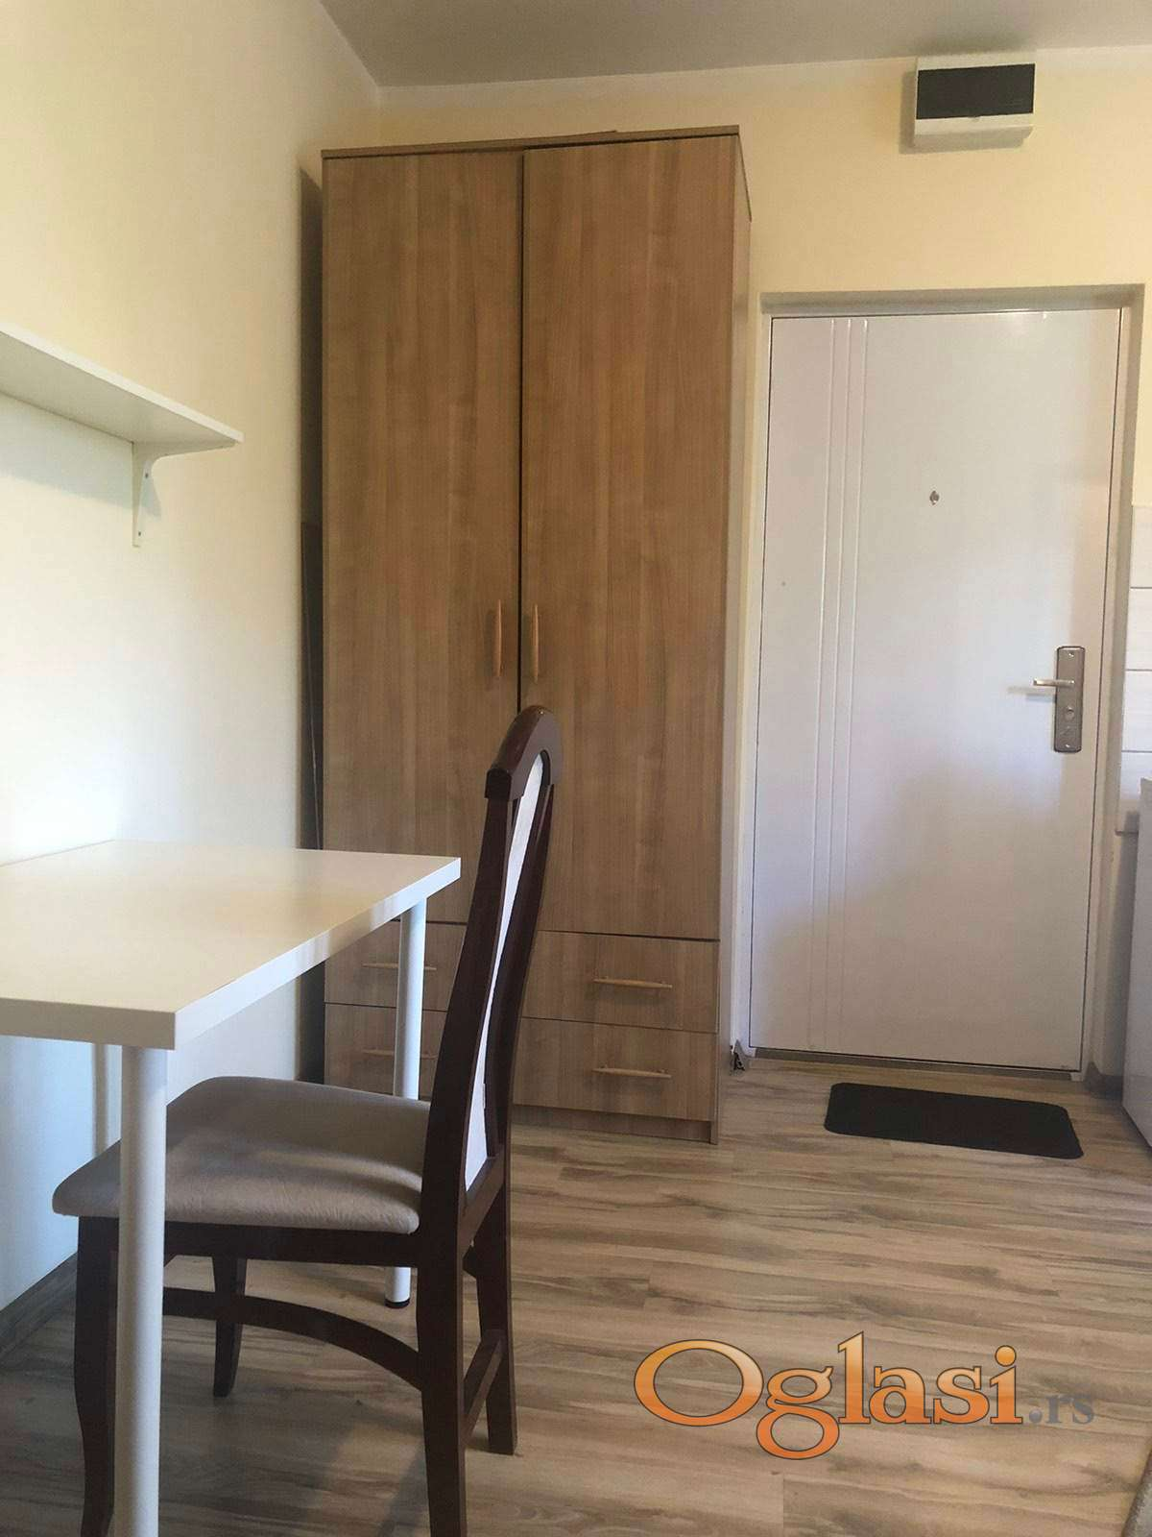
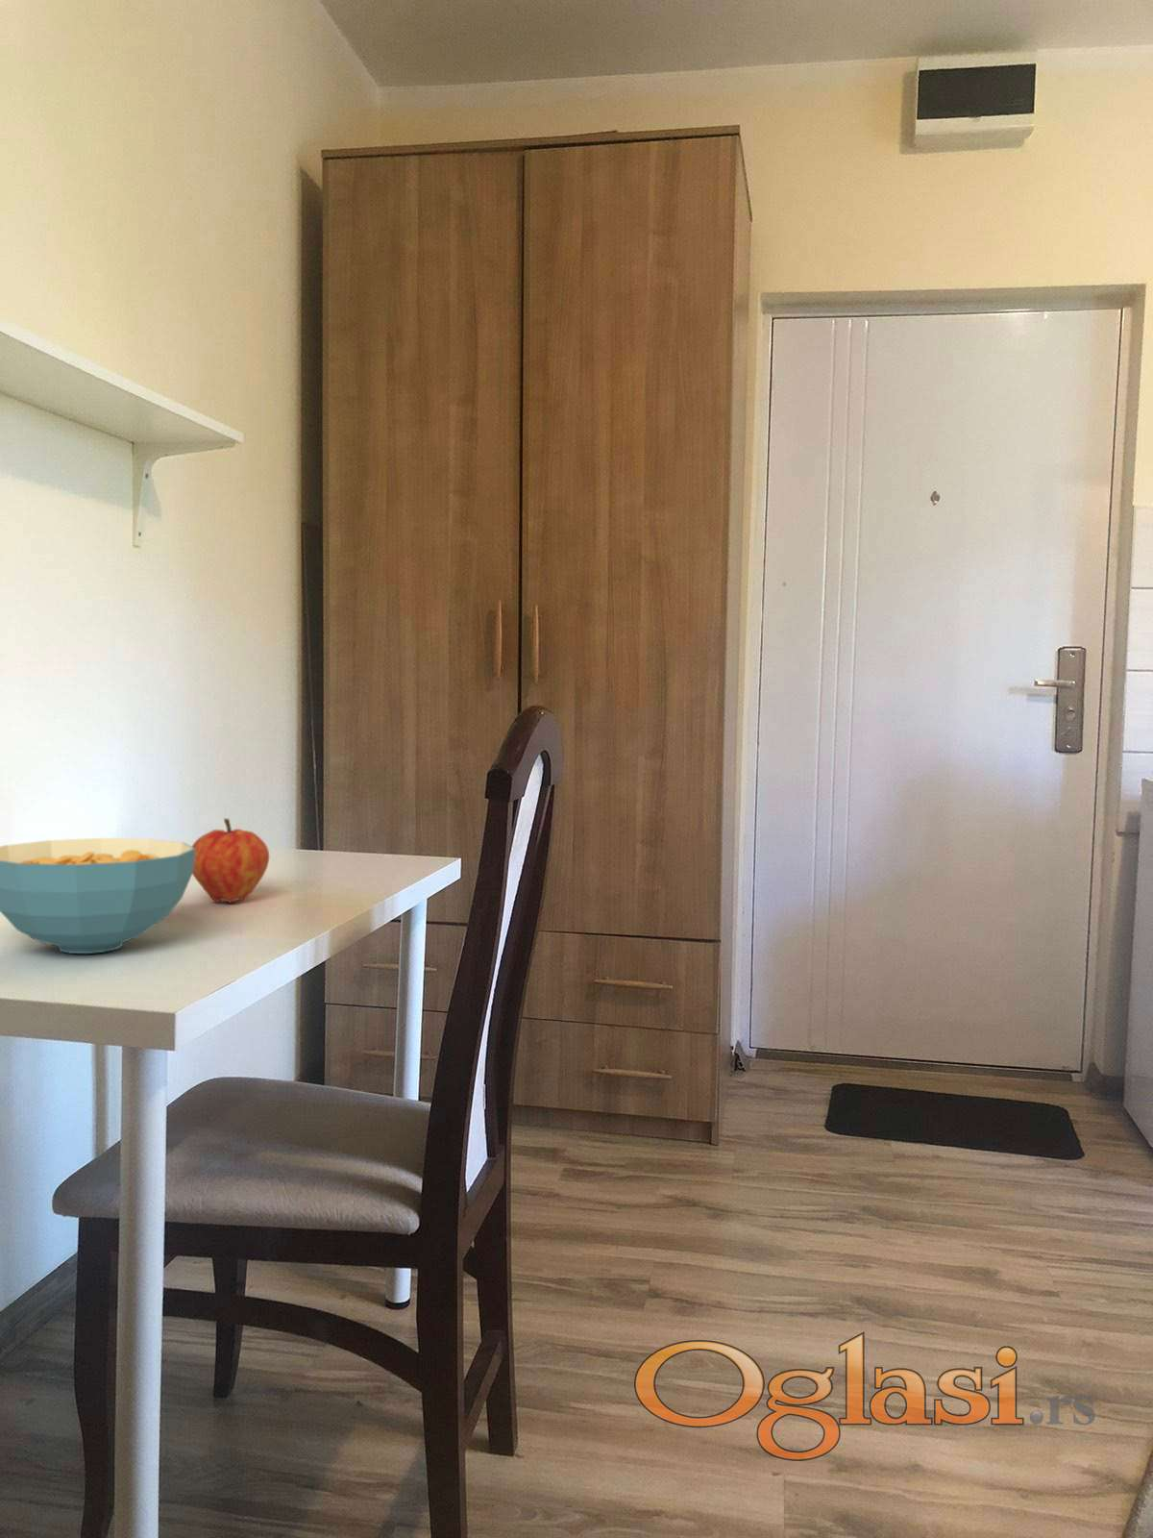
+ fruit (229, 860)
+ cereal bowl (91, 899)
